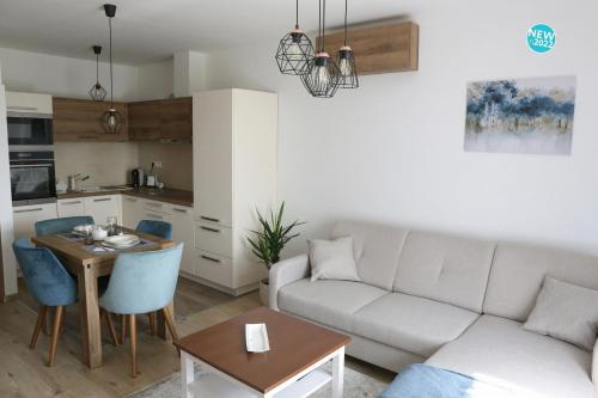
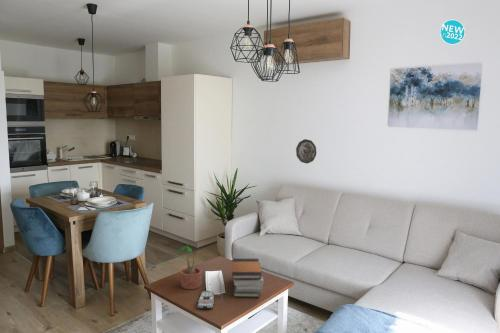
+ remote control (206, 299)
+ book stack (246, 277)
+ potted plant (188, 265)
+ decorative plate (306, 151)
